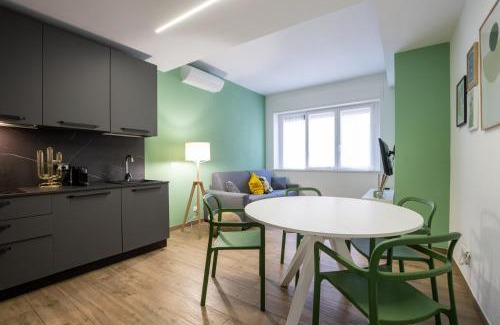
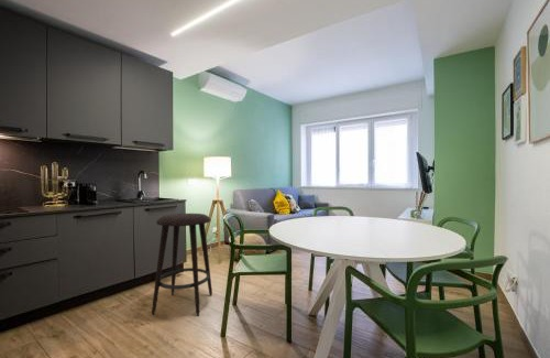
+ stool (191, 260)
